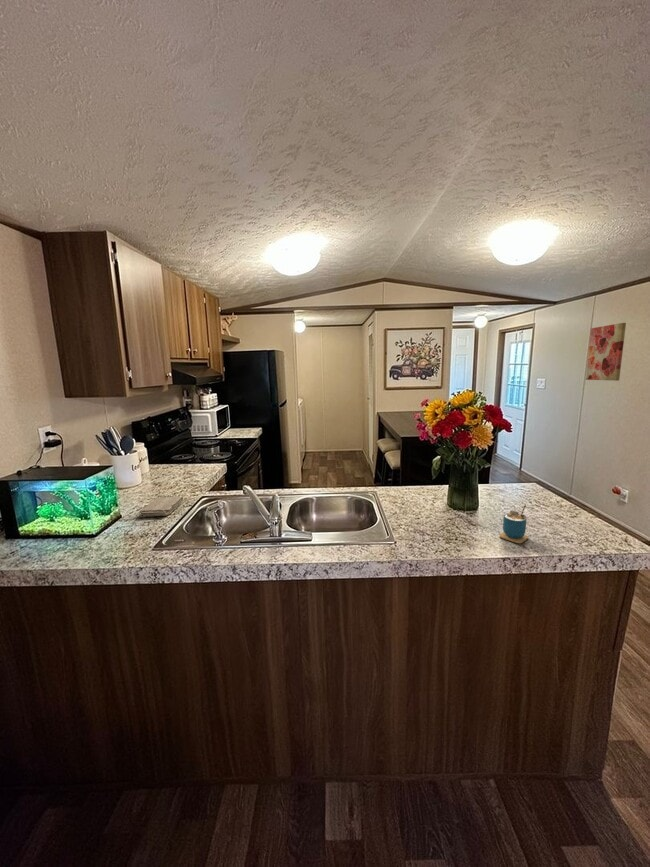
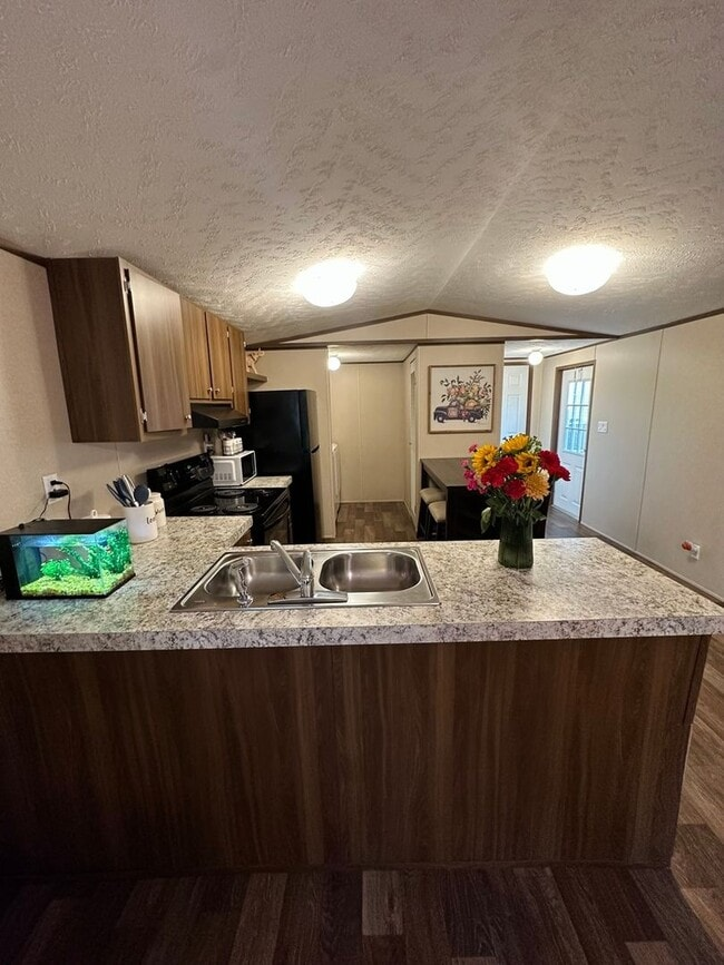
- cup (514, 520)
- washcloth (162, 505)
- wall art (604, 353)
